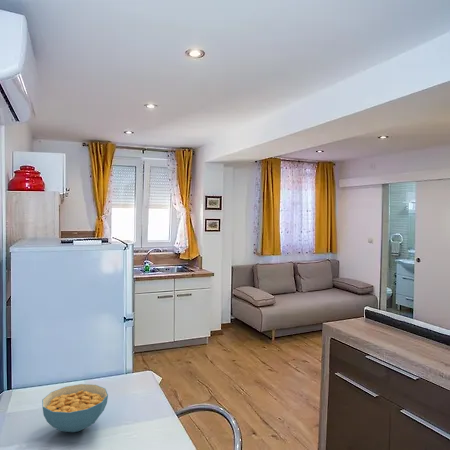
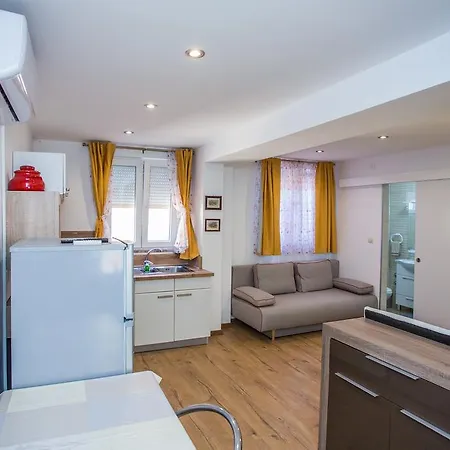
- cereal bowl (75, 412)
